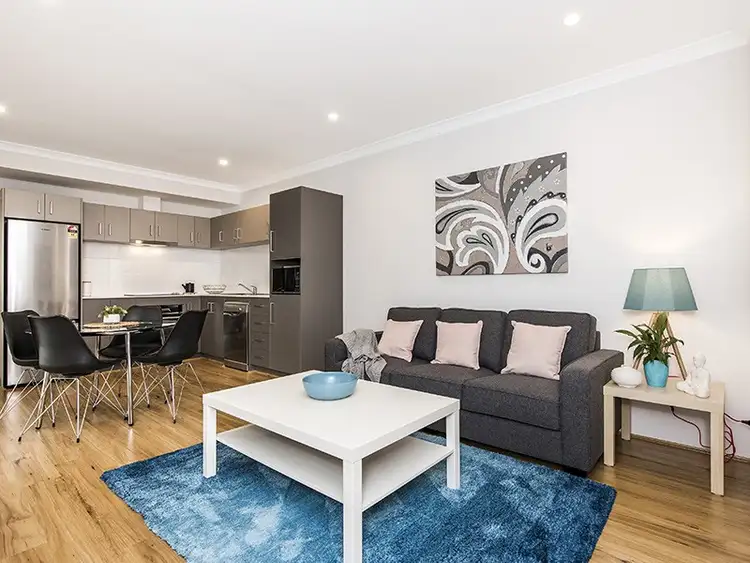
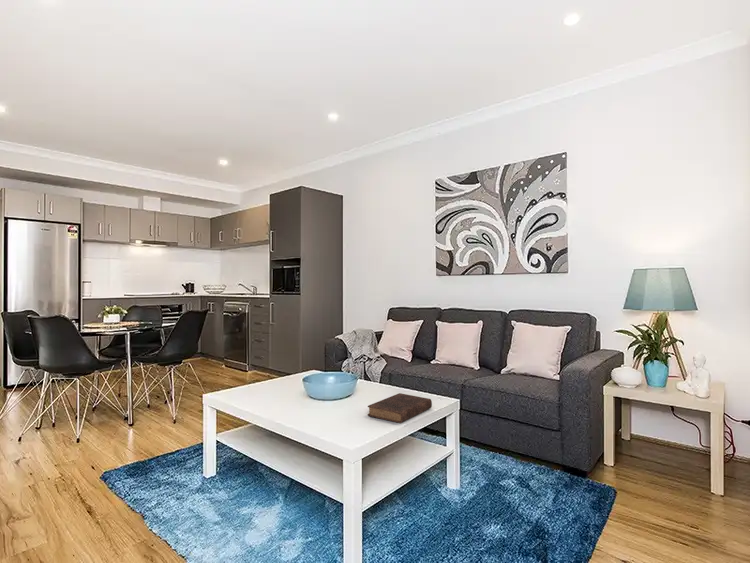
+ book (400, 407)
